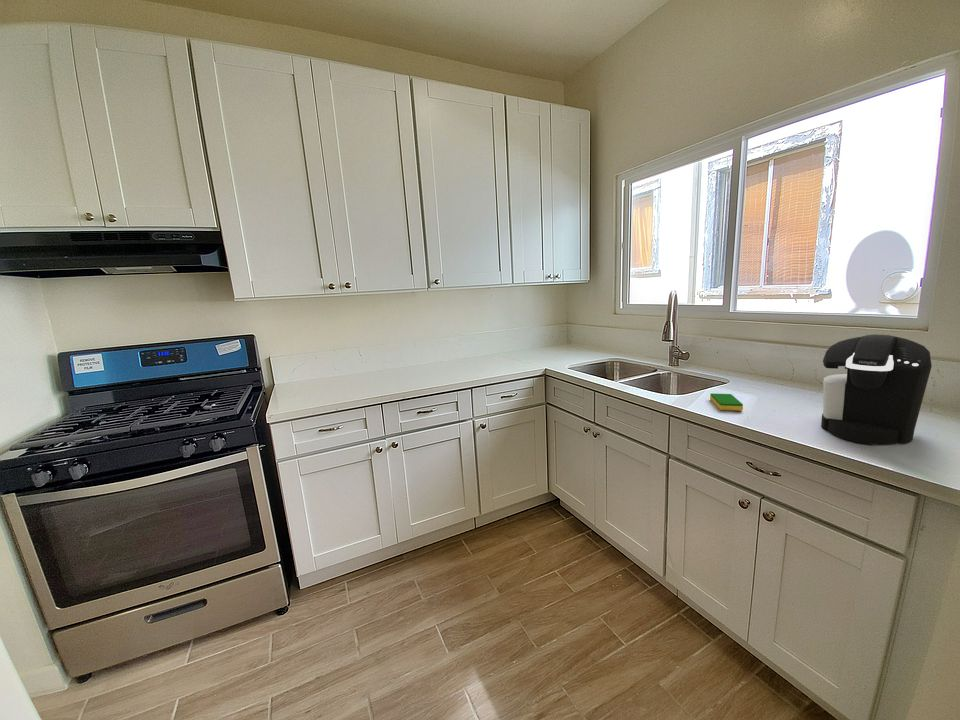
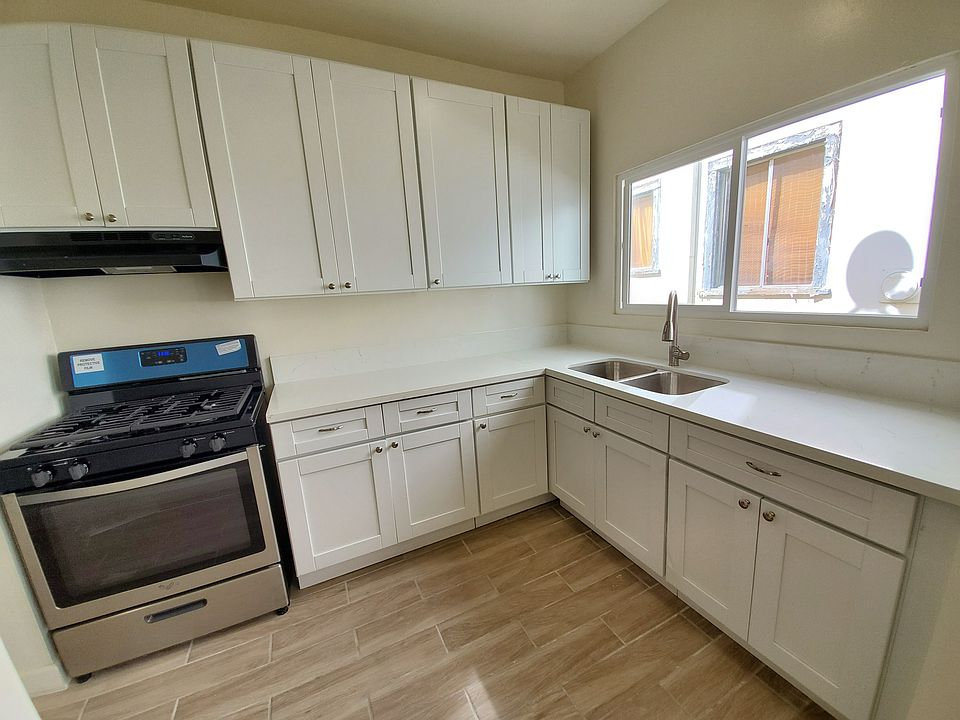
- coffee maker (869, 386)
- dish sponge (725, 401)
